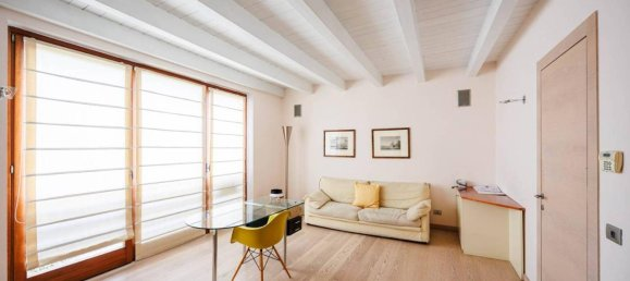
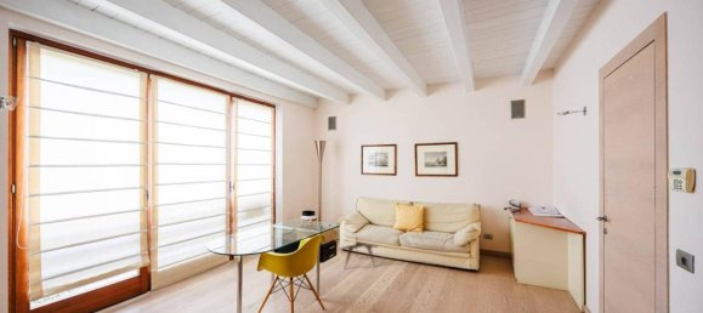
+ side table (356, 254)
